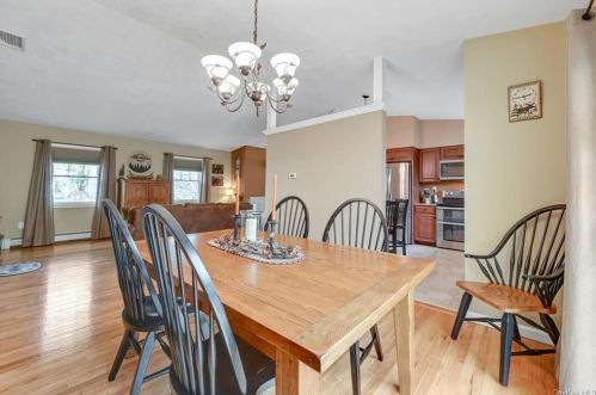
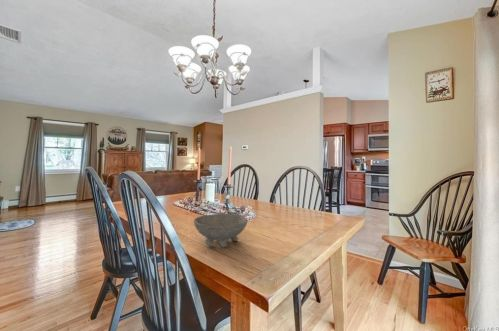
+ bowl (220, 230)
